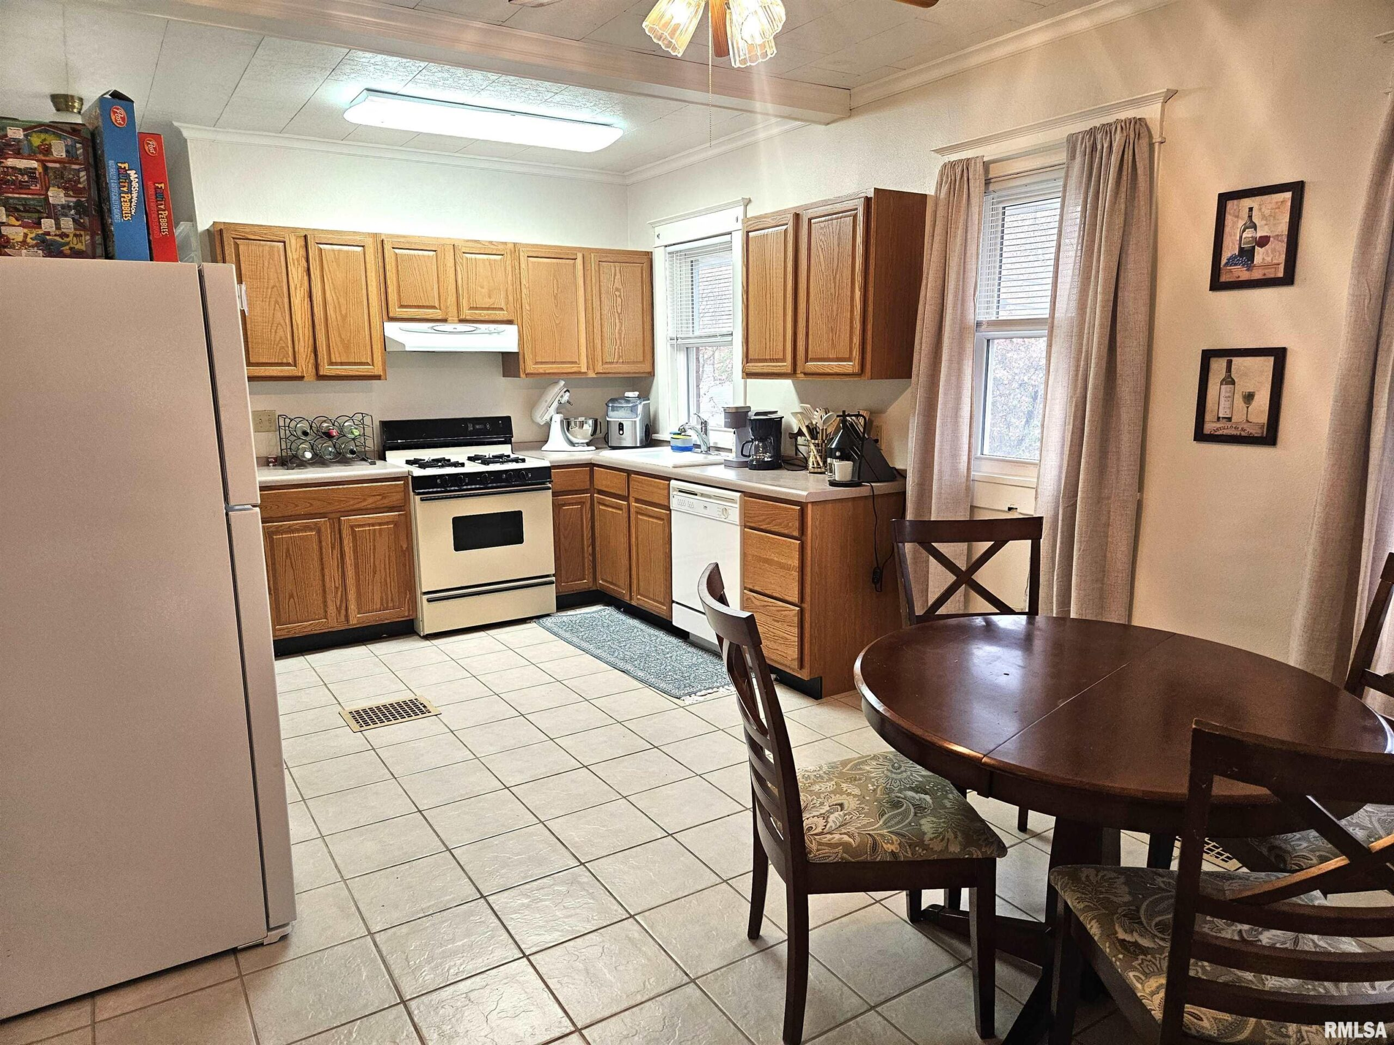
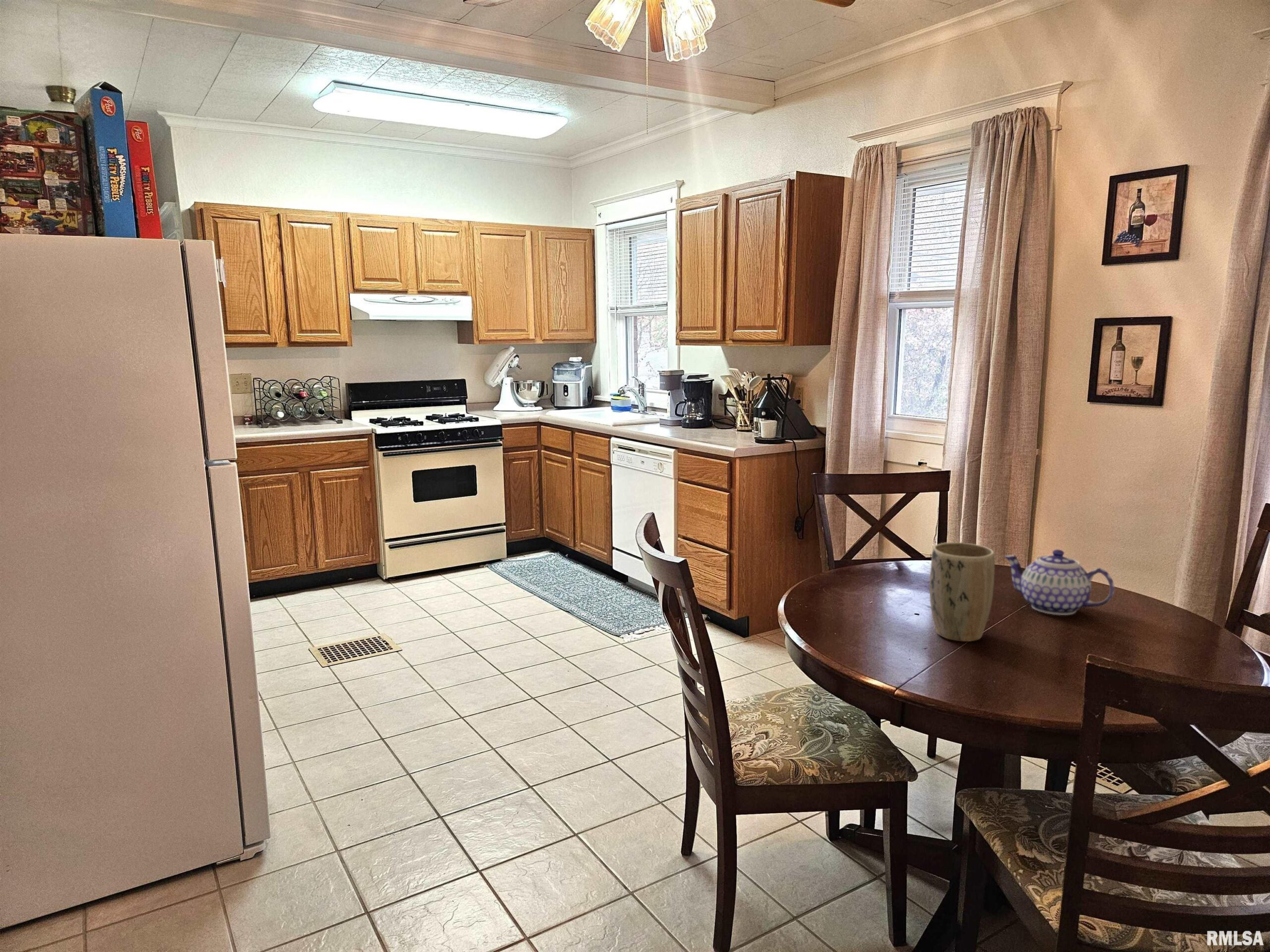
+ plant pot (960, 592)
+ teapot (1056, 579)
